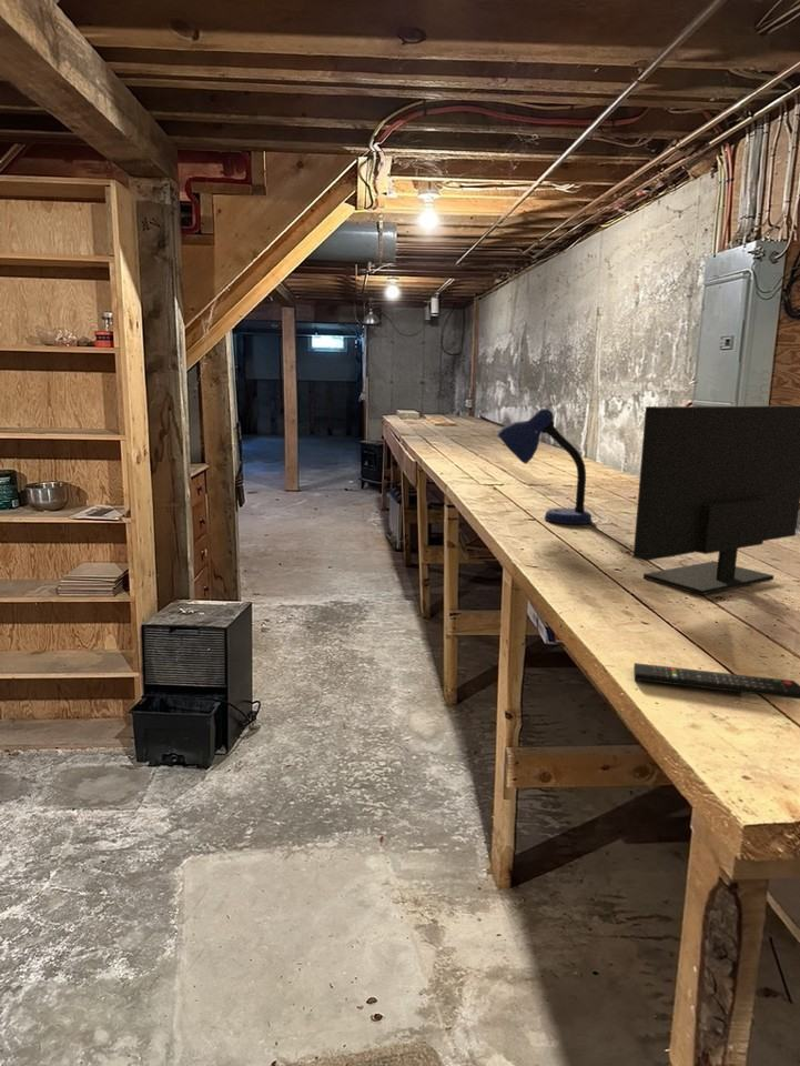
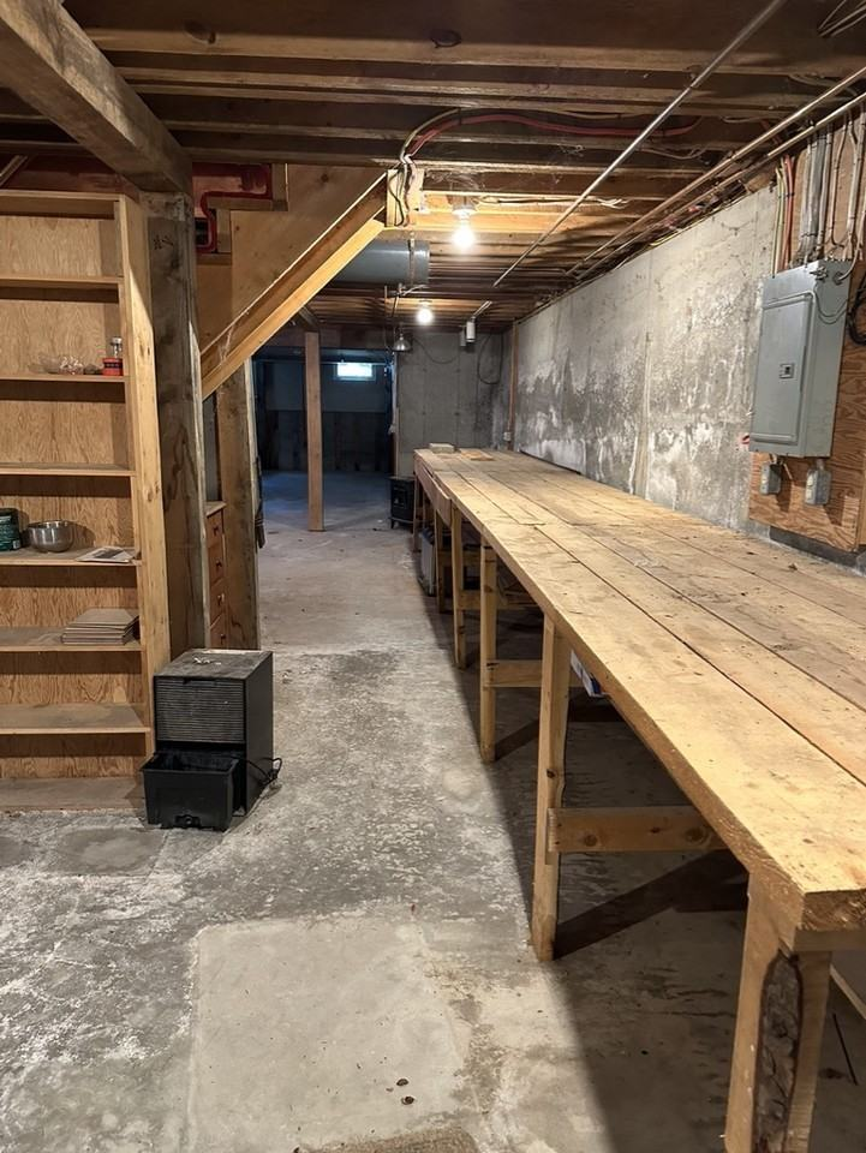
- monitor (717, 494)
- desk lamp (531, 457)
- remote control (716, 682)
